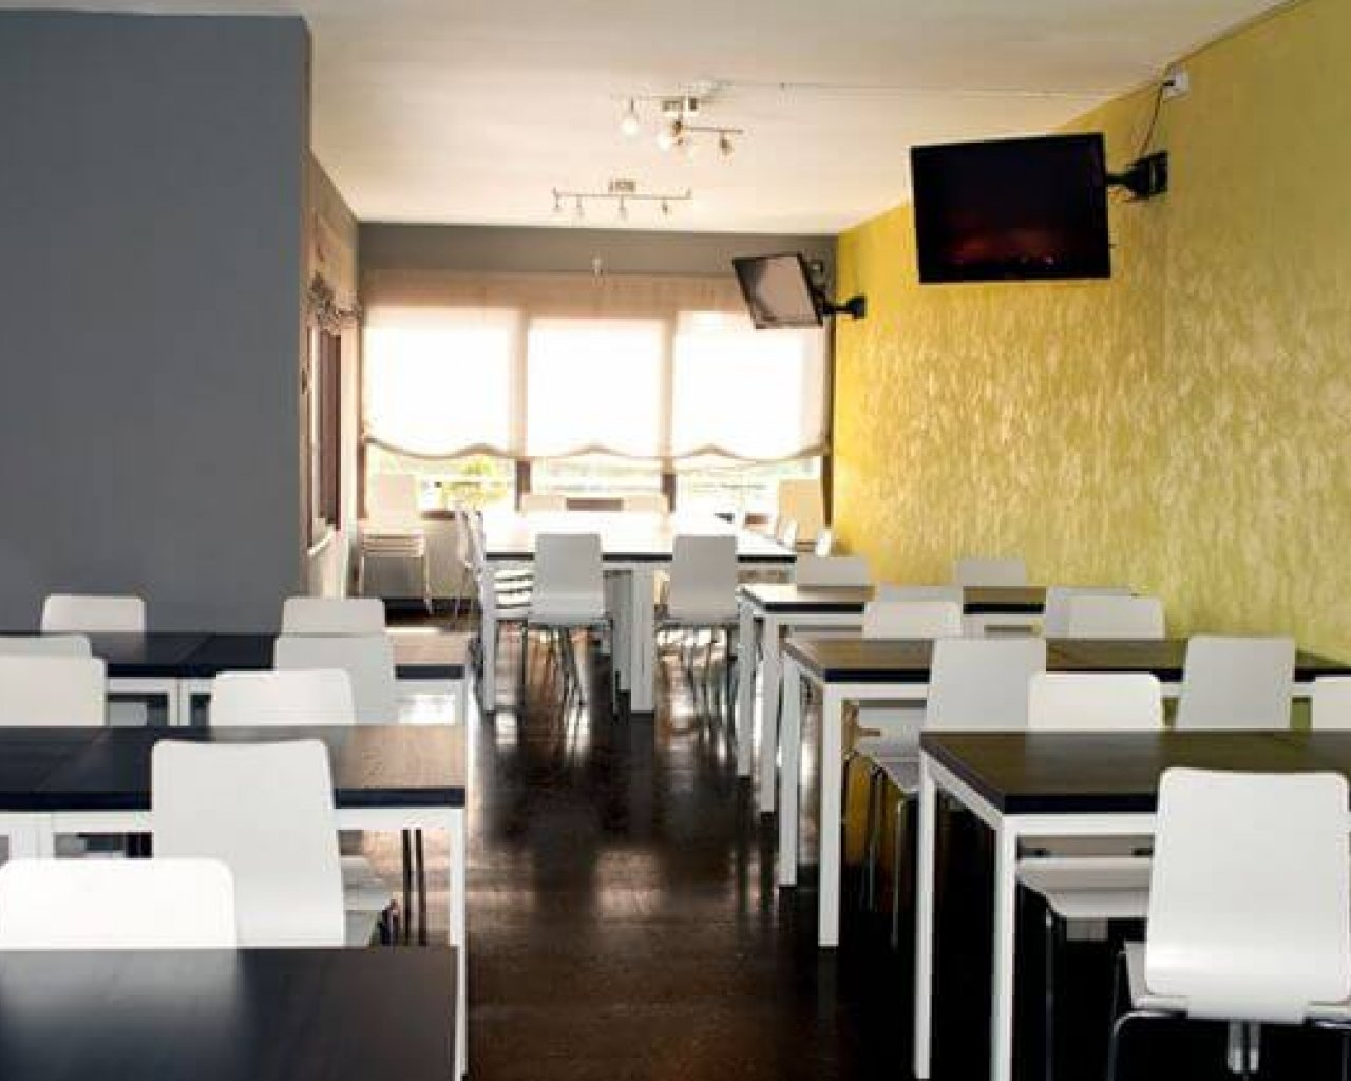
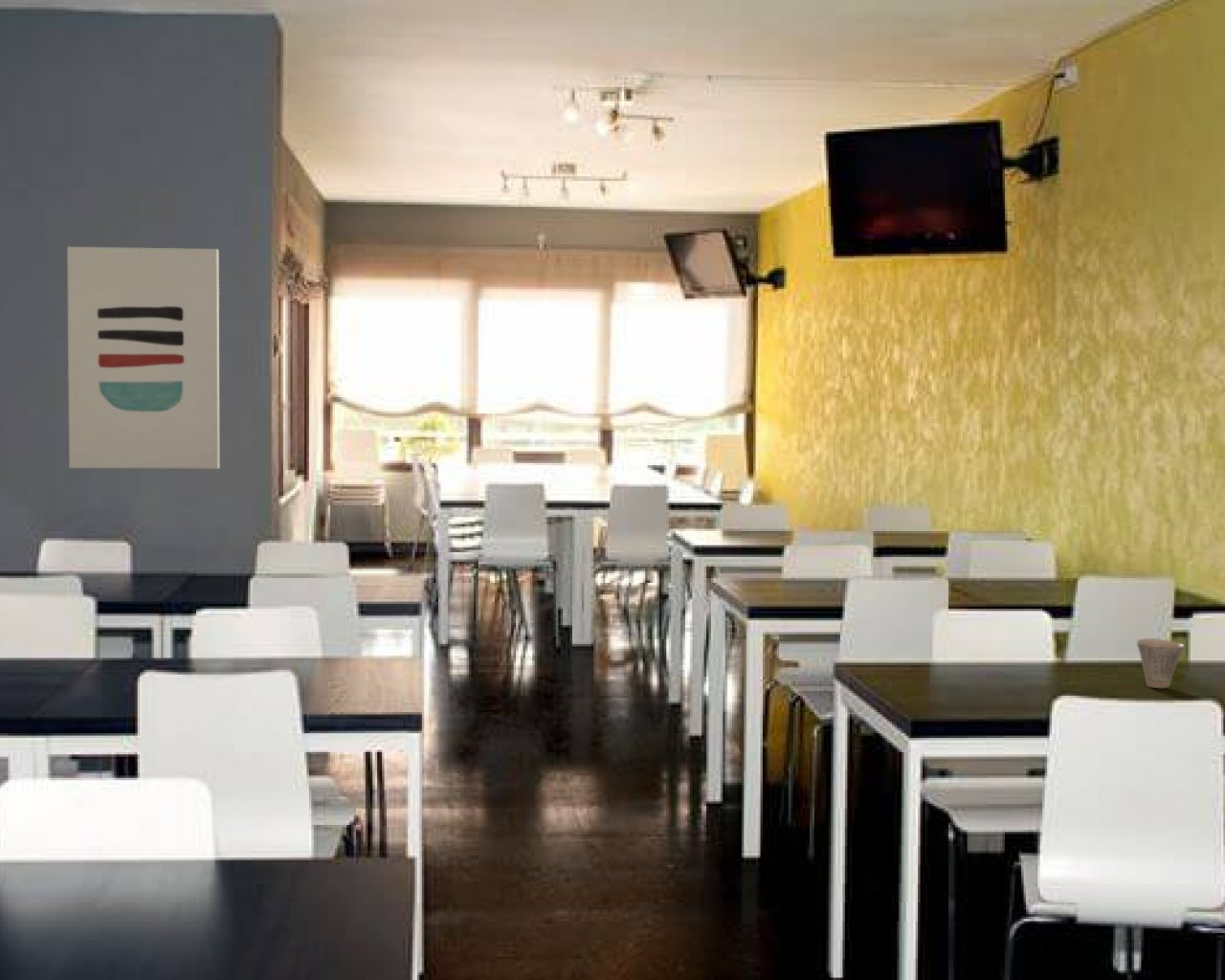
+ wall art (144, 358)
+ cup (1160, 664)
